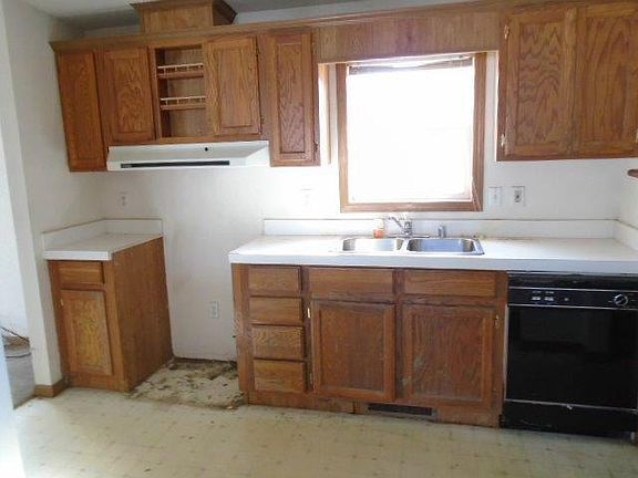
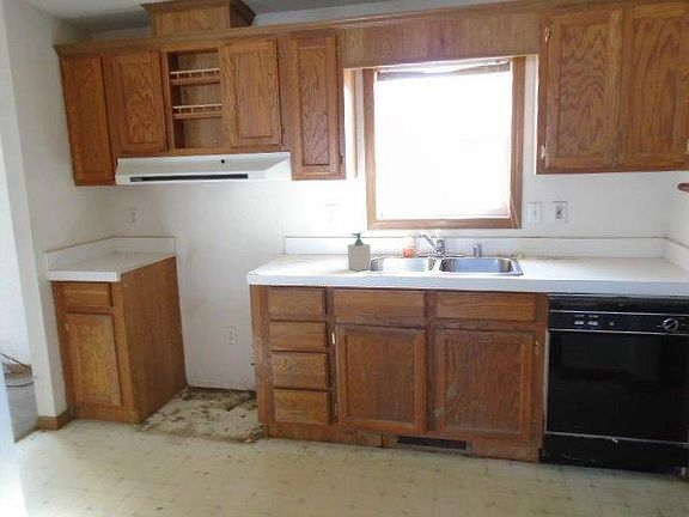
+ soap bottle (359, 250)
